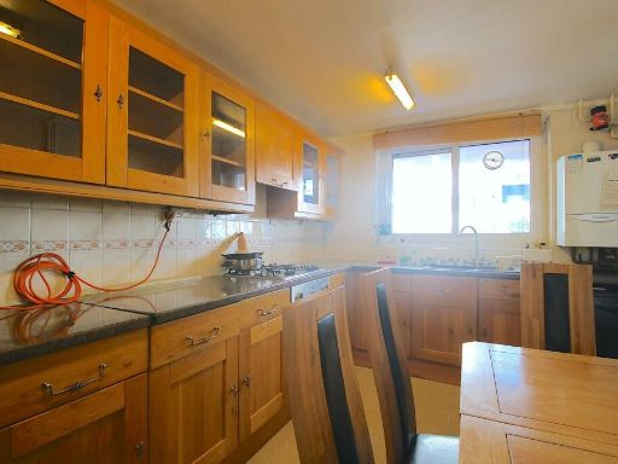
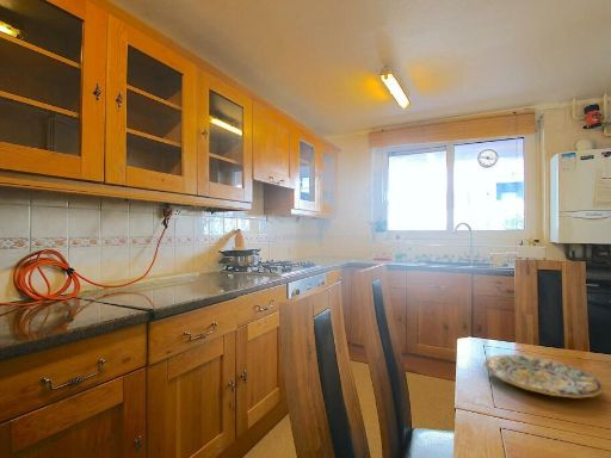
+ plate (538, 377)
